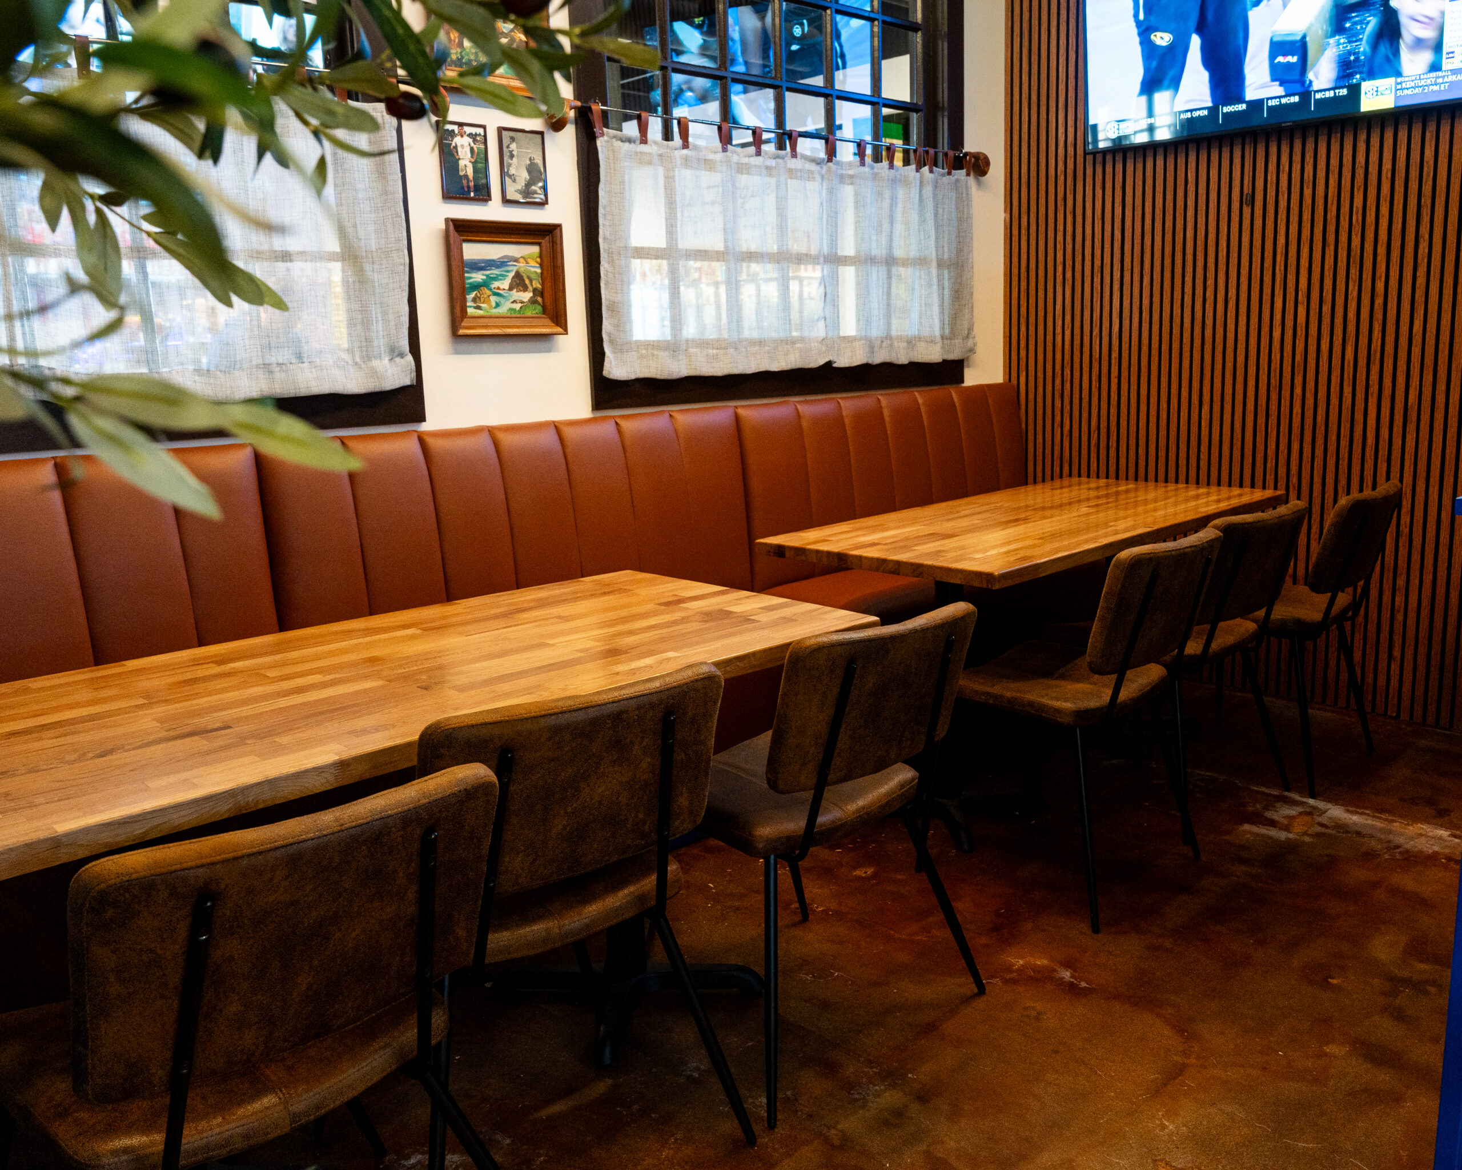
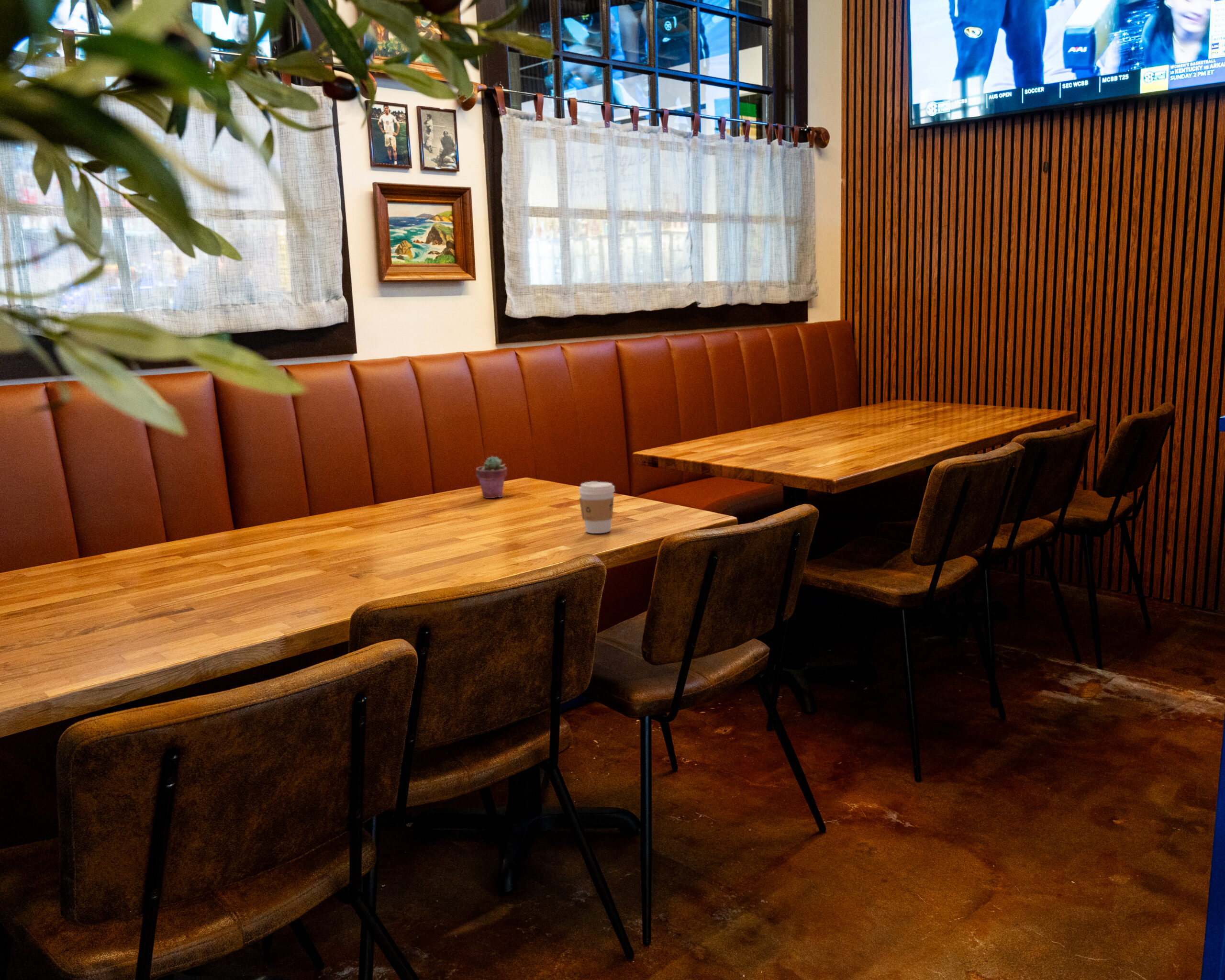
+ coffee cup (597, 507)
+ potted succulent (492, 476)
